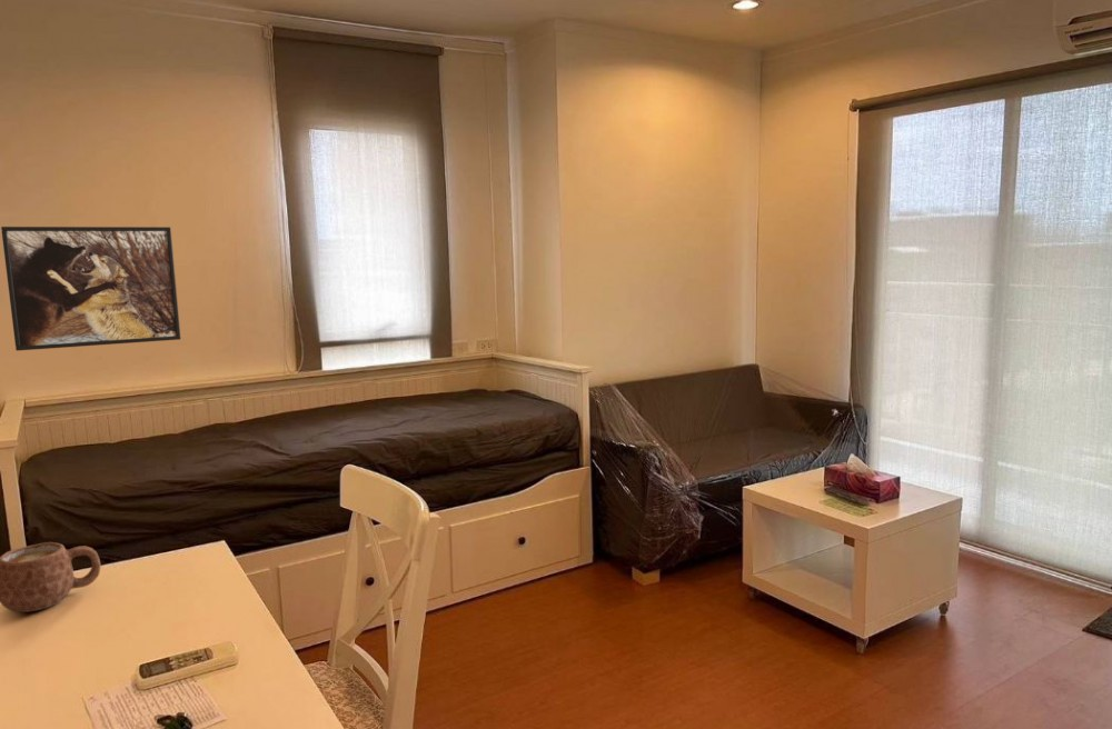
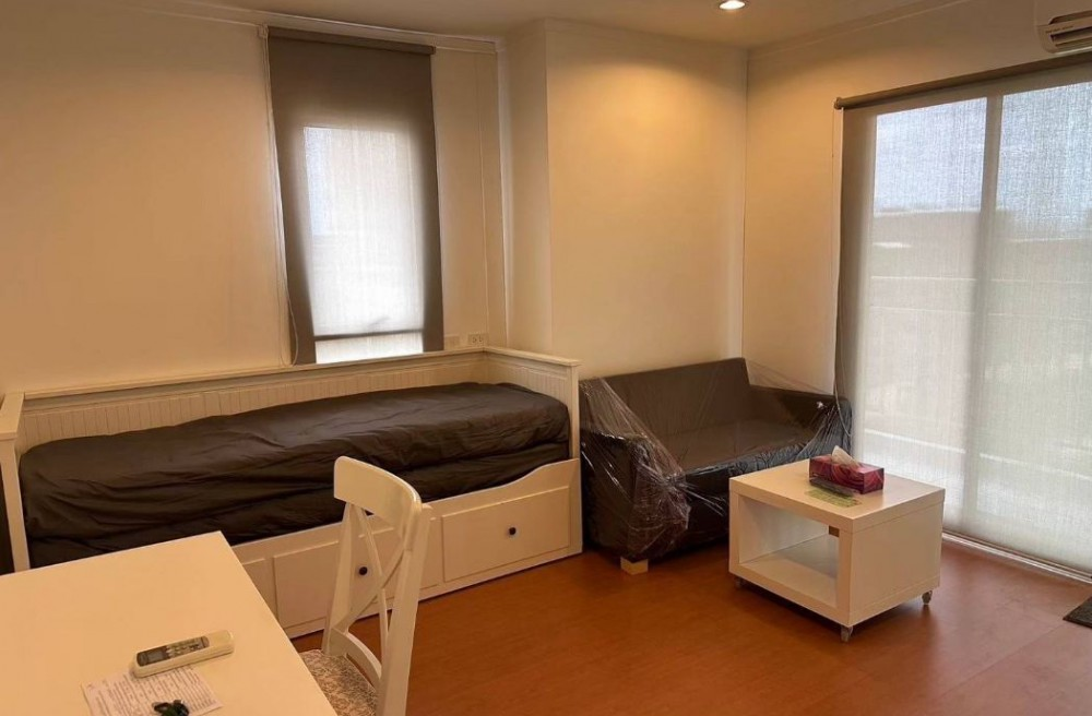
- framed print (96, 286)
- mug (49, 573)
